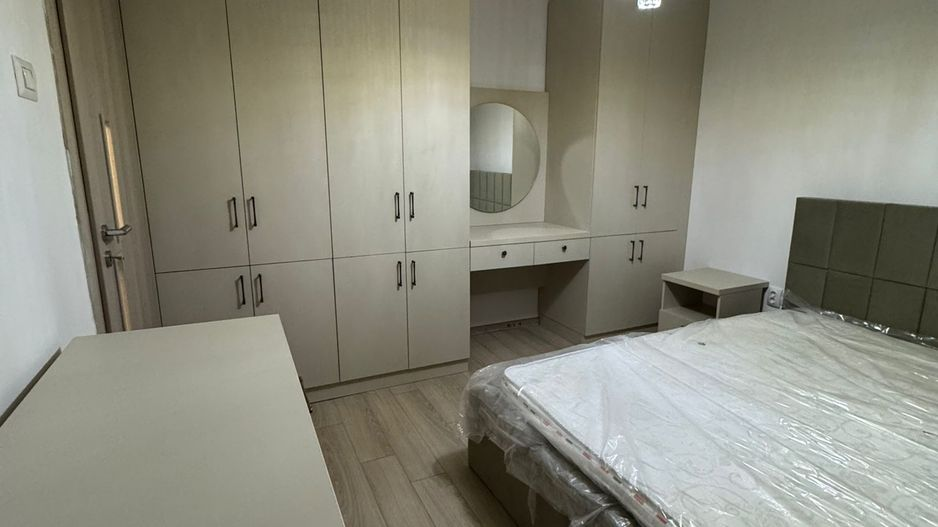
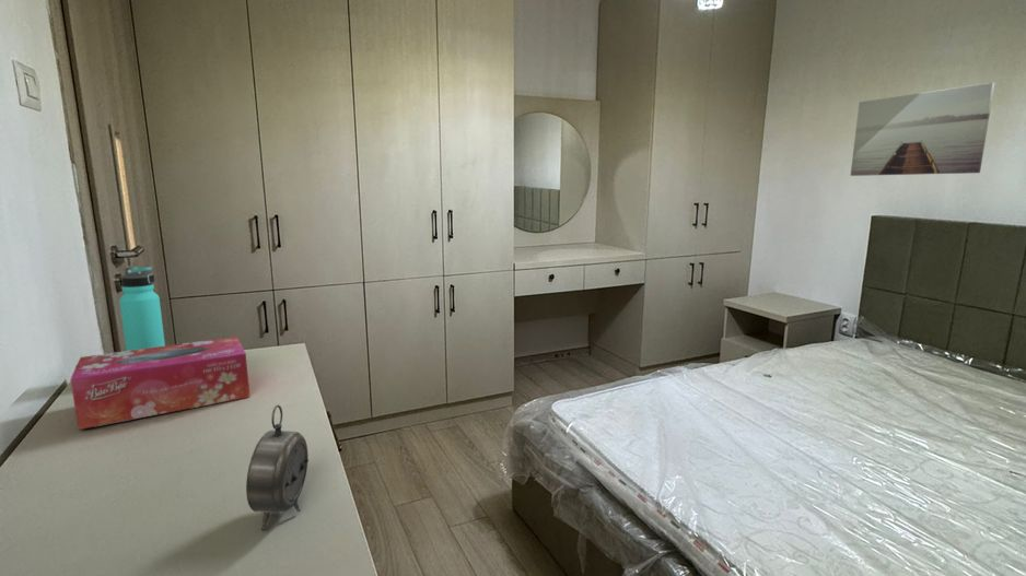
+ wall art (914, 134)
+ thermos bottle (142, 320)
+ tissue box (166, 377)
+ alarm clock (280, 459)
